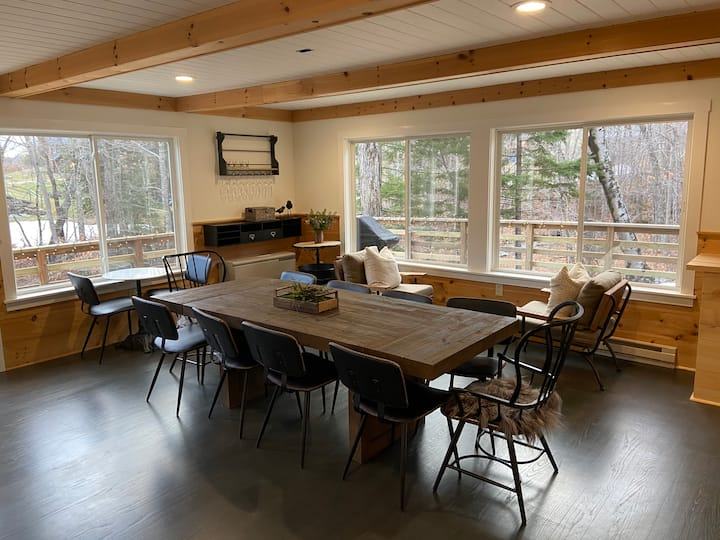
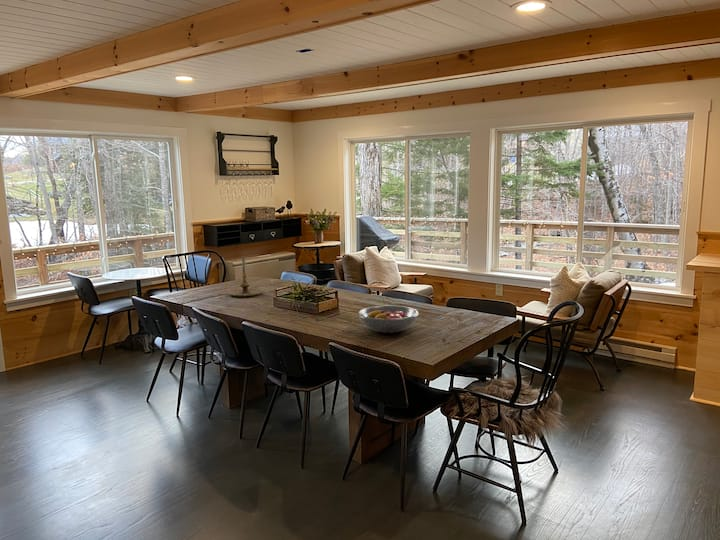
+ fruit bowl (388, 318)
+ candle holder (244, 275)
